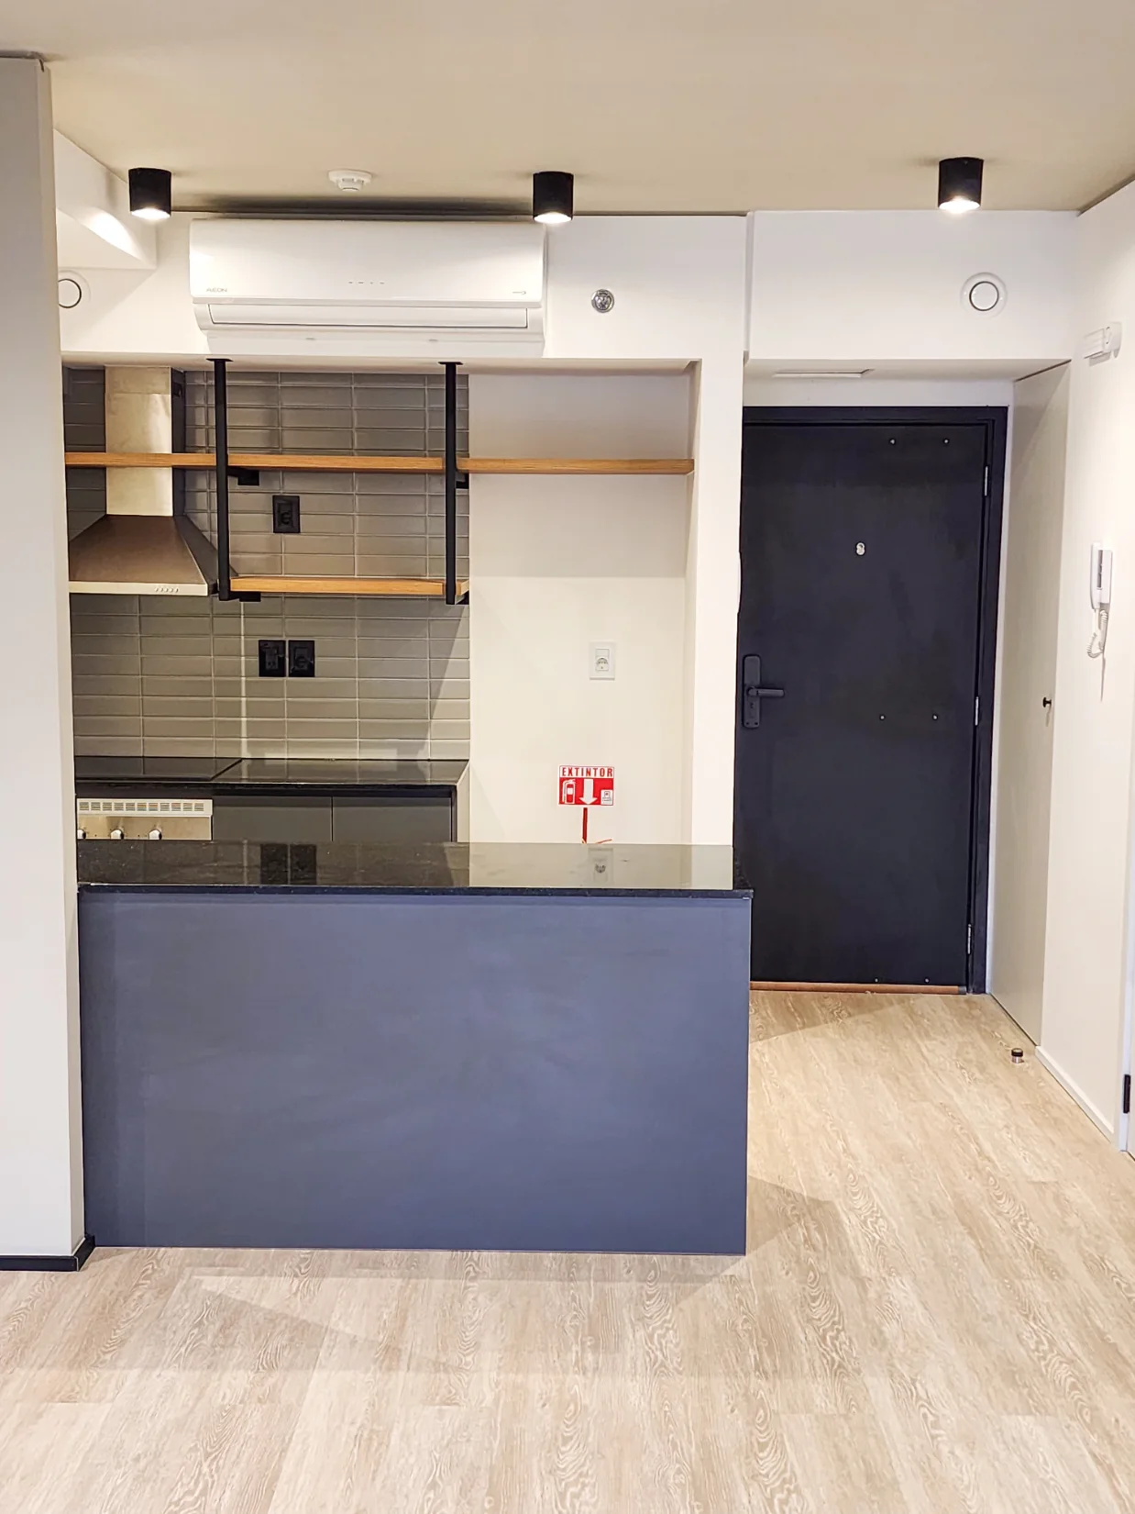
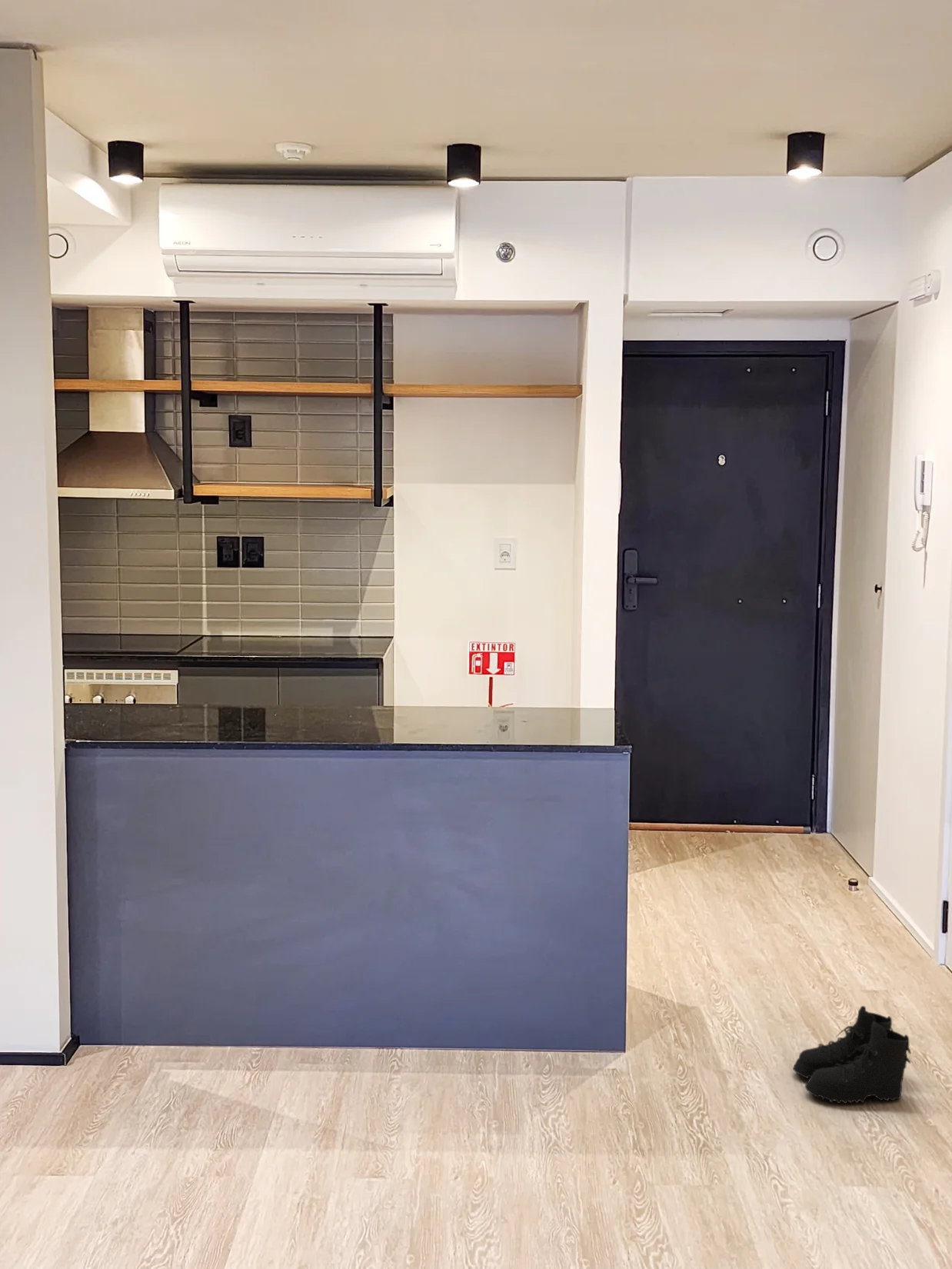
+ boots (850, 1050)
